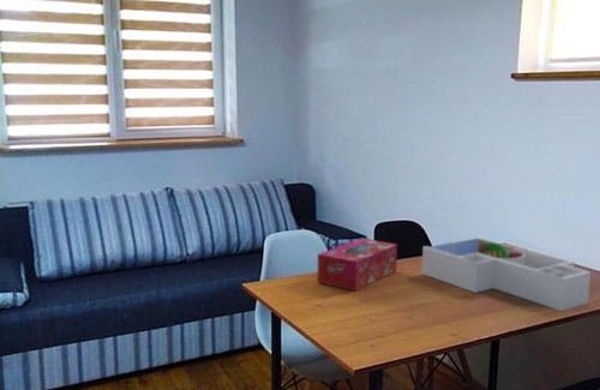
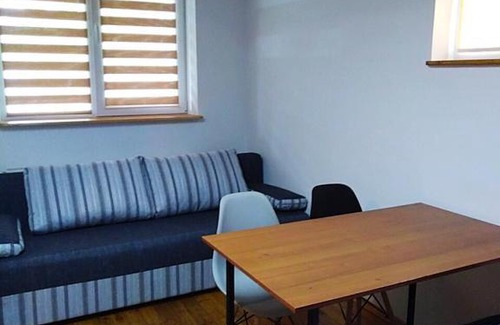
- desk organizer (505, 271)
- tissue box (358, 262)
